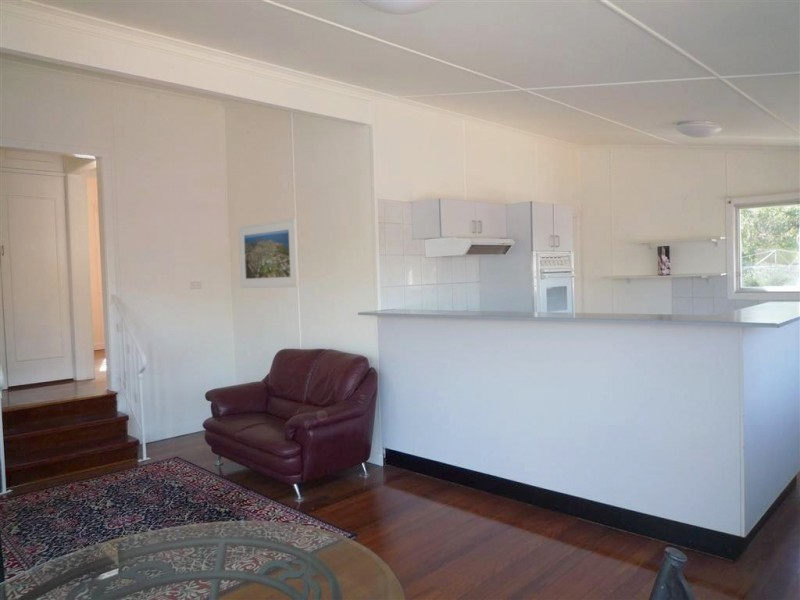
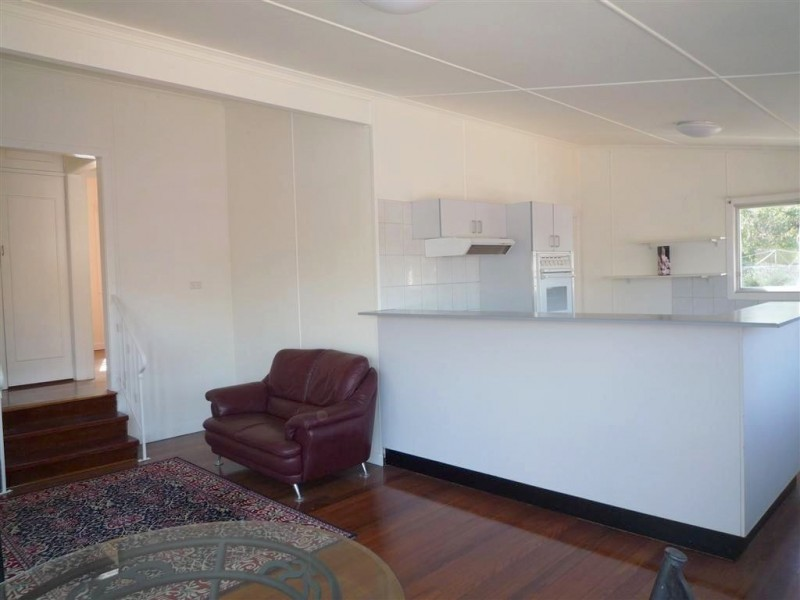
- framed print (266, 255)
